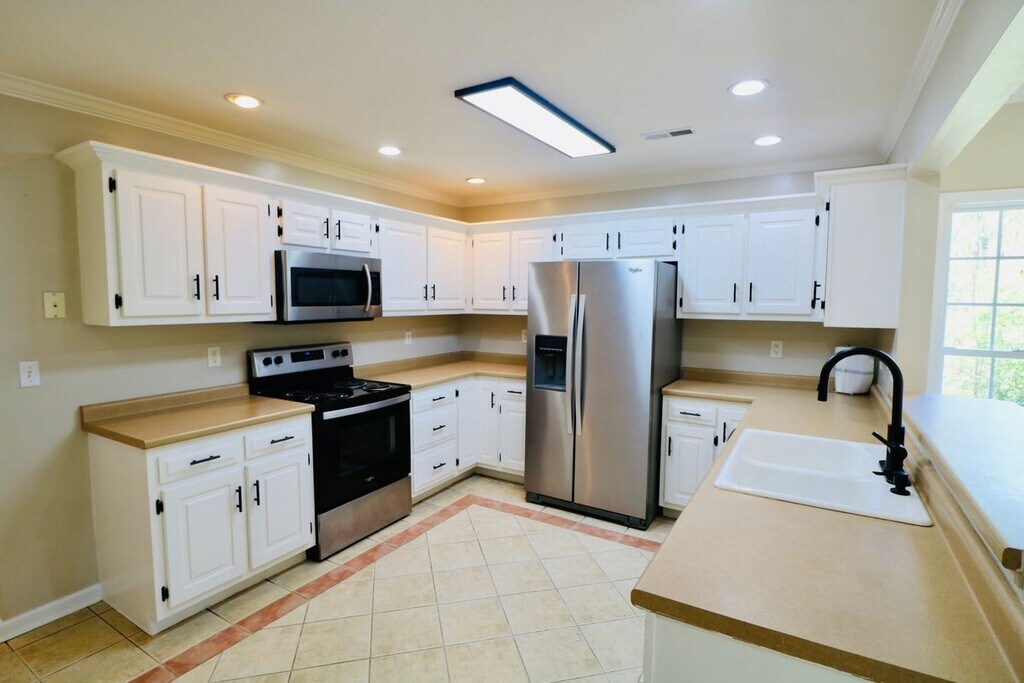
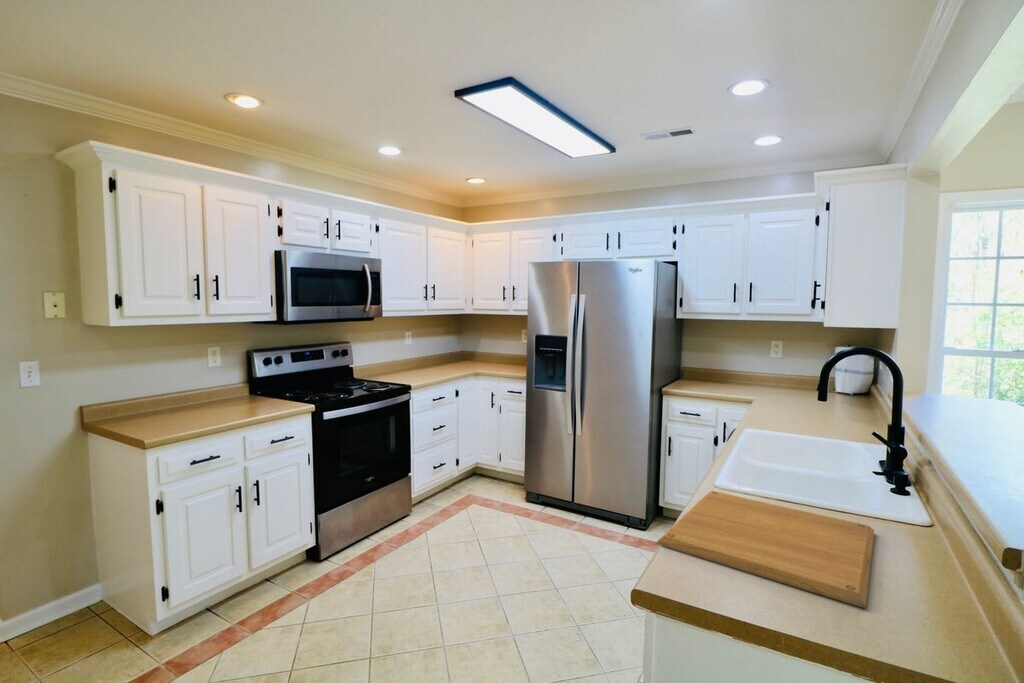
+ chopping board (768, 534)
